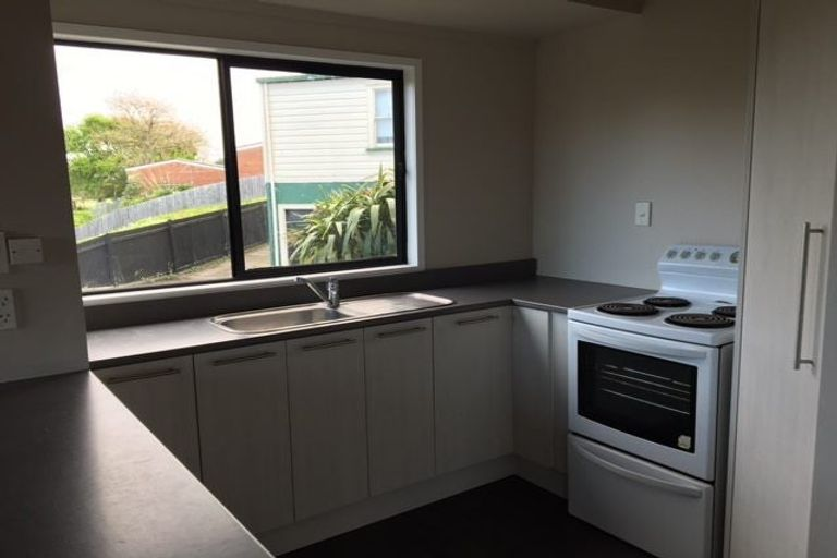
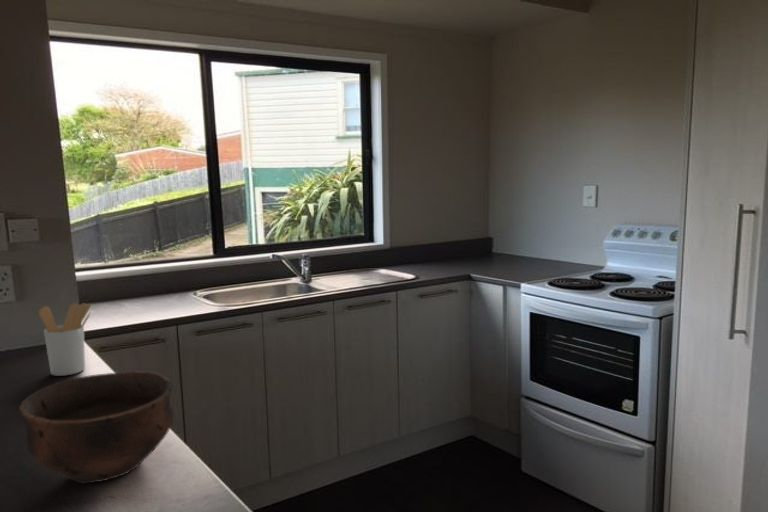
+ utensil holder (70, 336)
+ bowl (102, 431)
